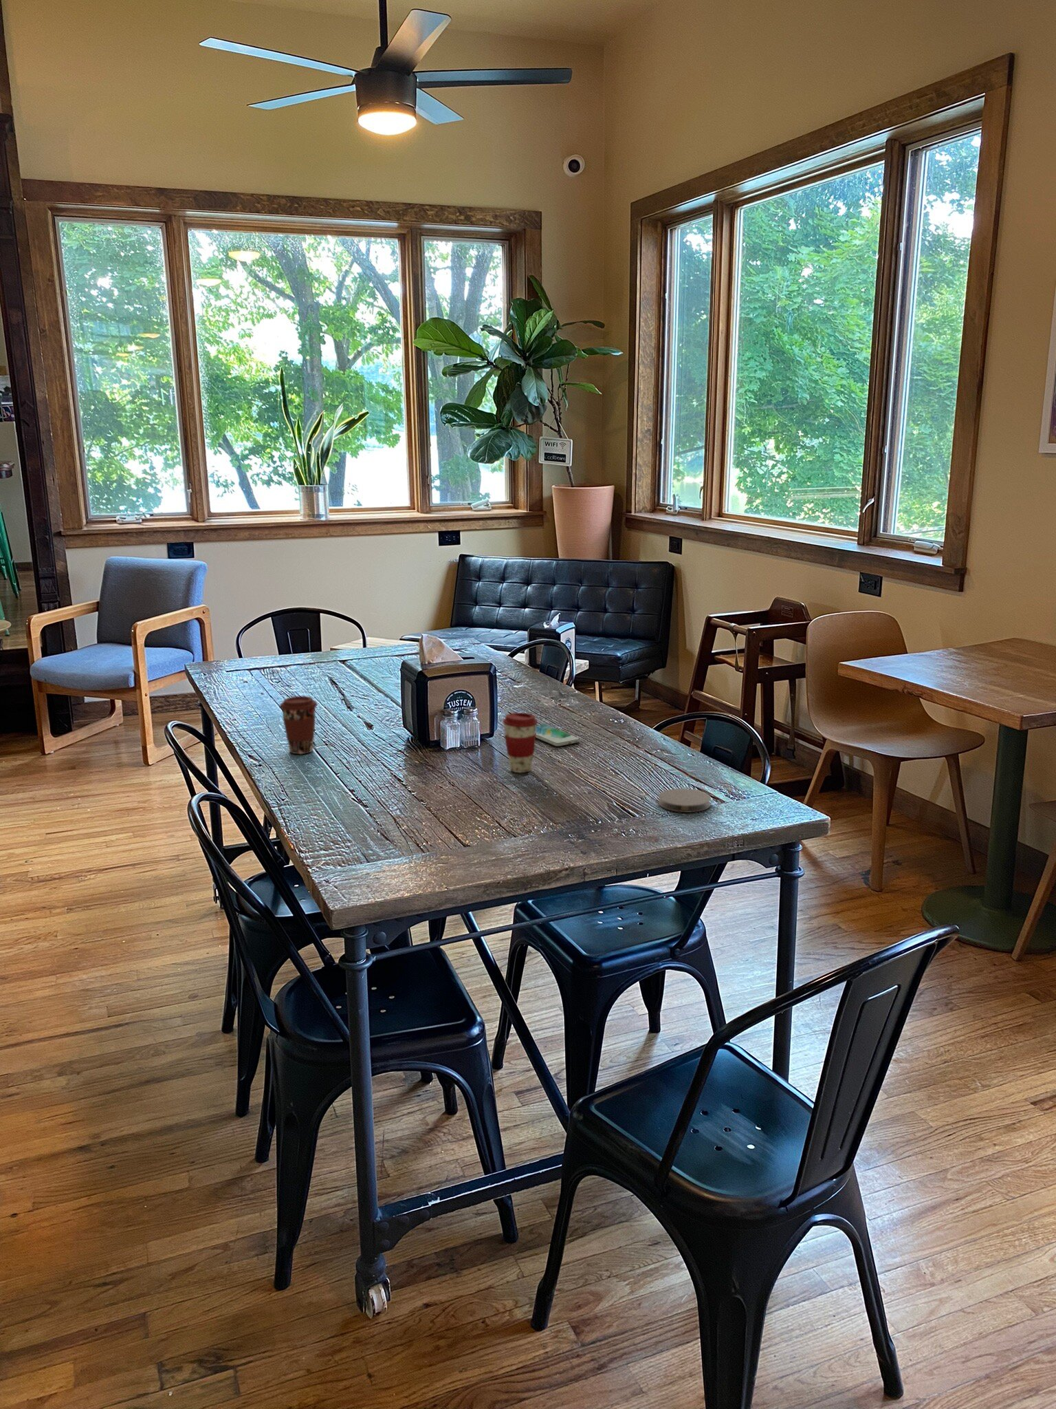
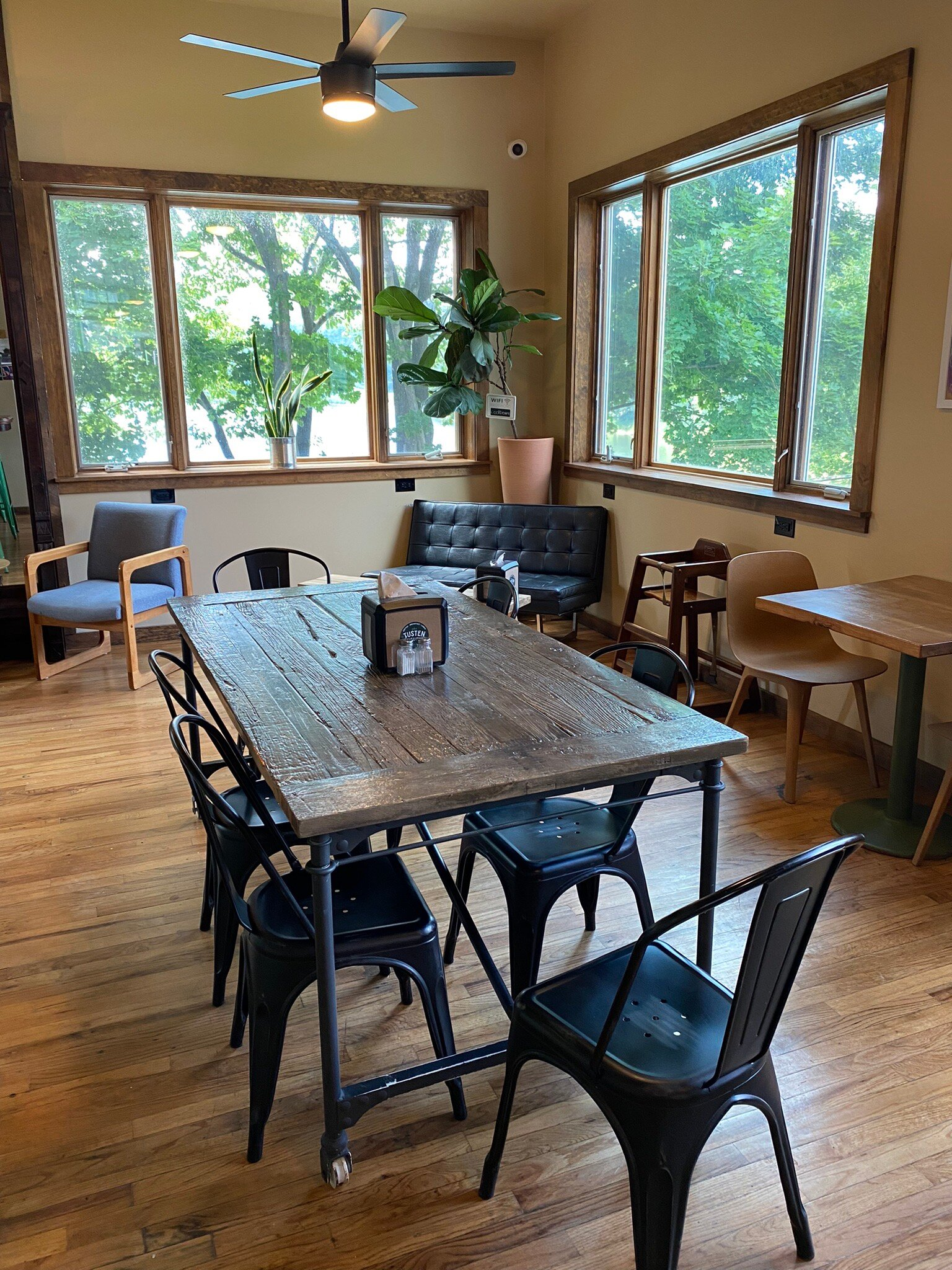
- smartphone (550, 734)
- coaster (684, 800)
- coffee cup (299, 726)
- coffee cup (520, 742)
